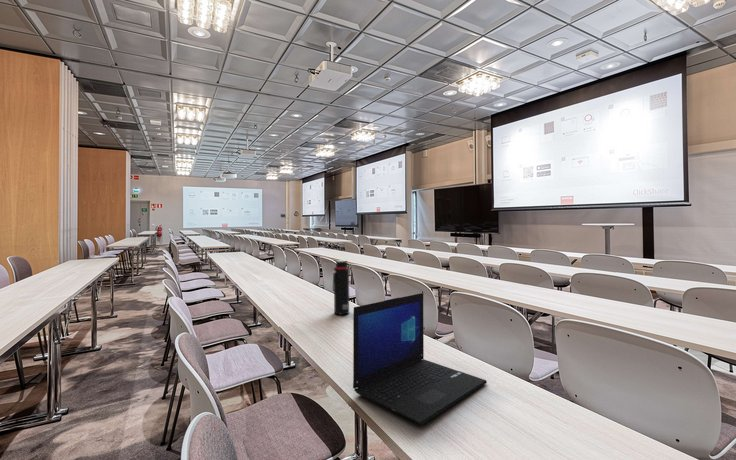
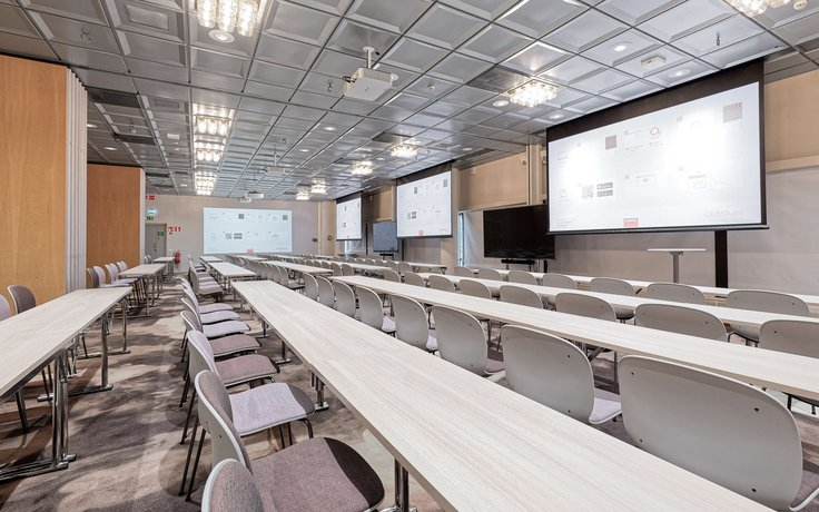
- laptop (421, 346)
- water bottle (340, 287)
